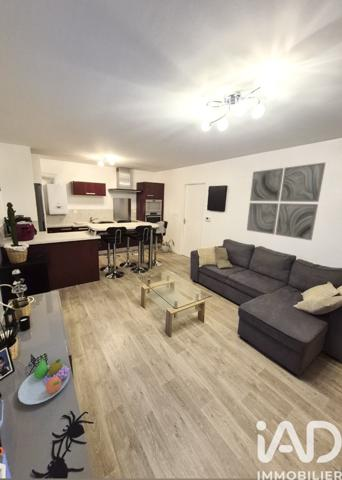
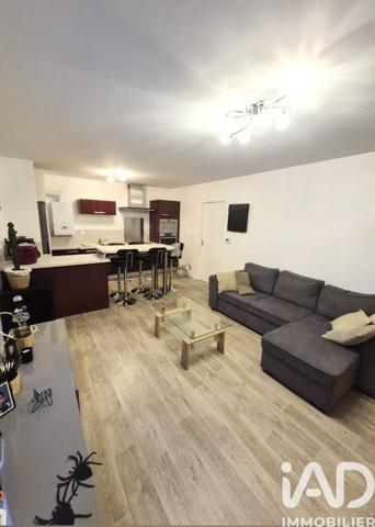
- wall art (278, 203)
- fruit bowl (45, 376)
